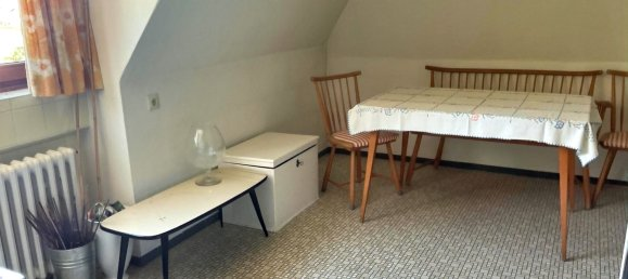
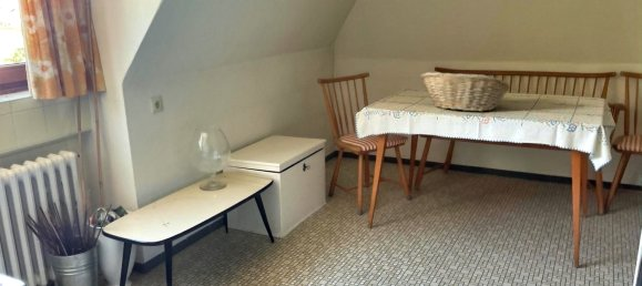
+ fruit basket (463, 89)
